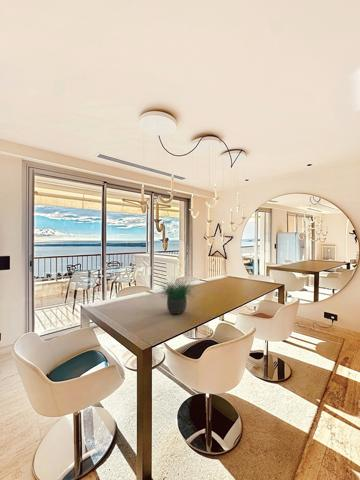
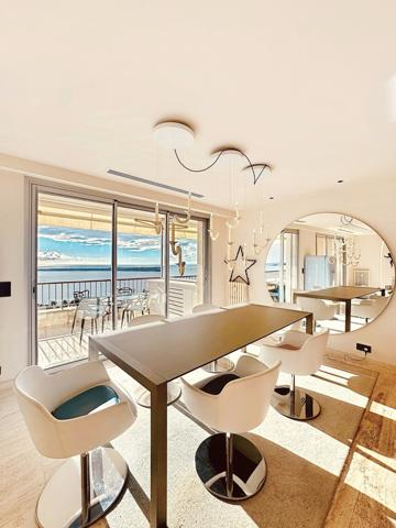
- potted plant (176, 289)
